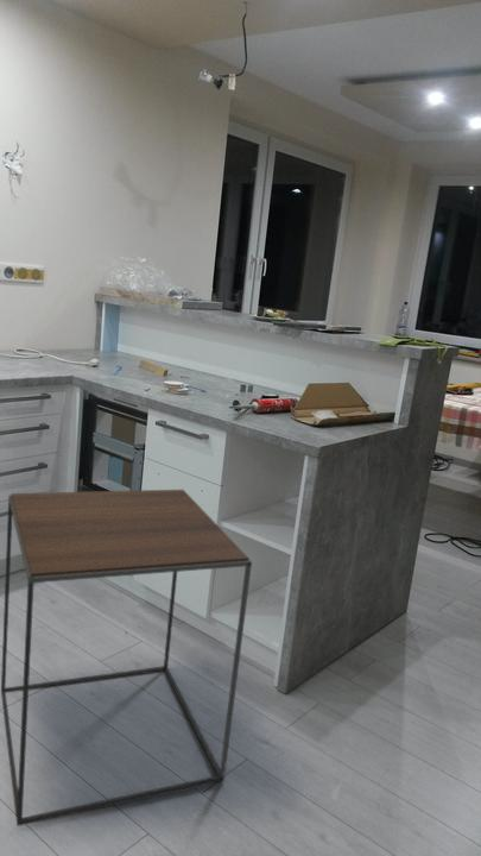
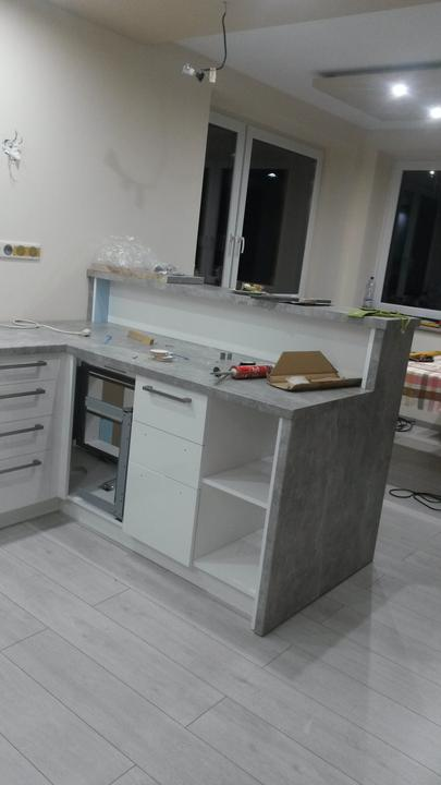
- side table (119, 672)
